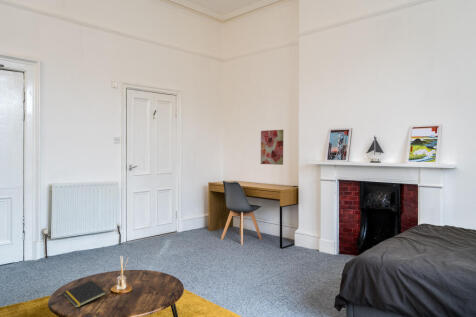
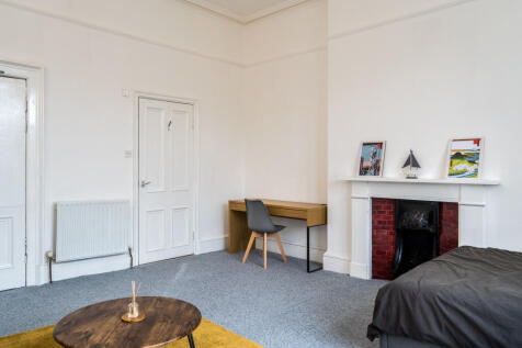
- wall art (271, 147)
- notepad (84, 293)
